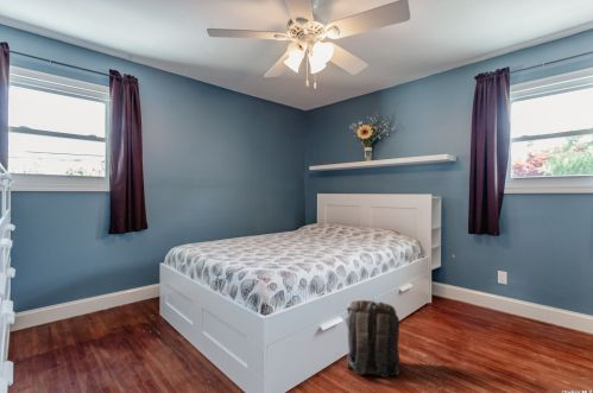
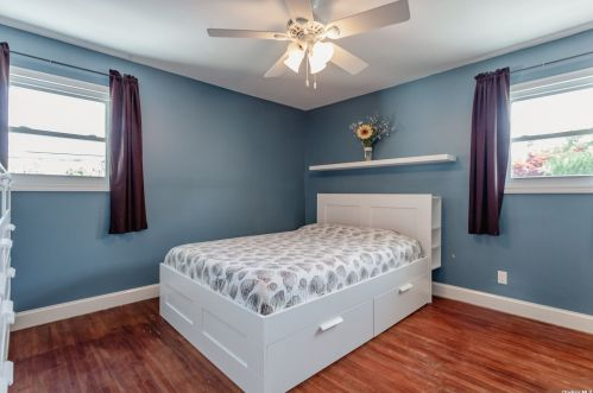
- backpack (372, 334)
